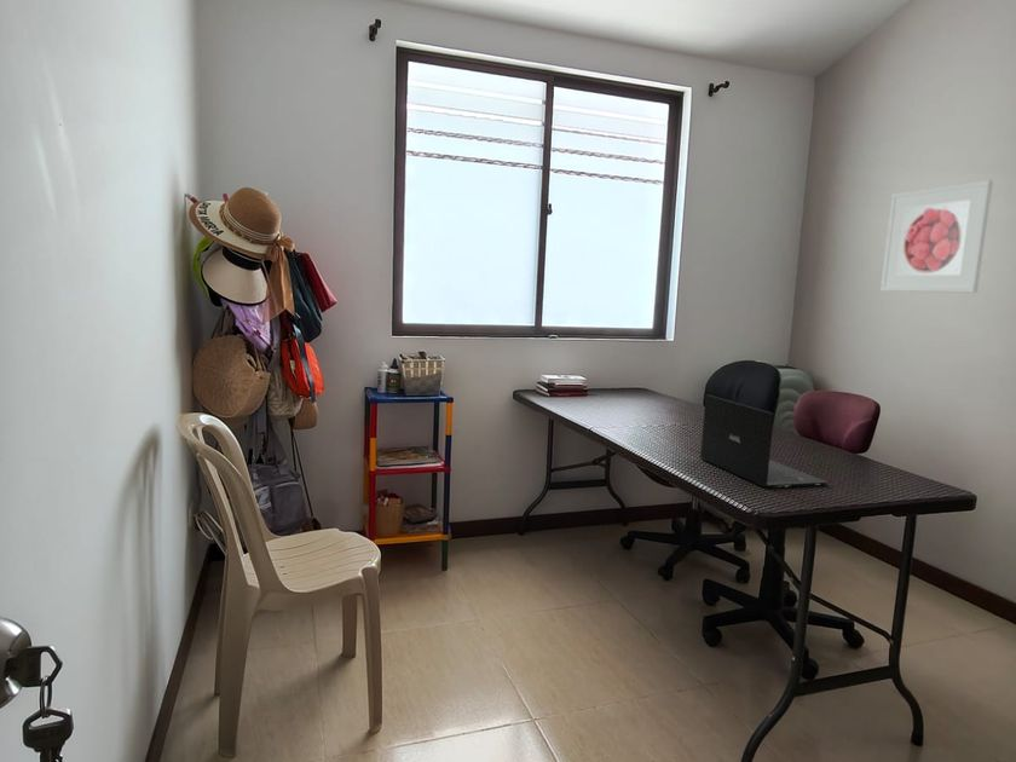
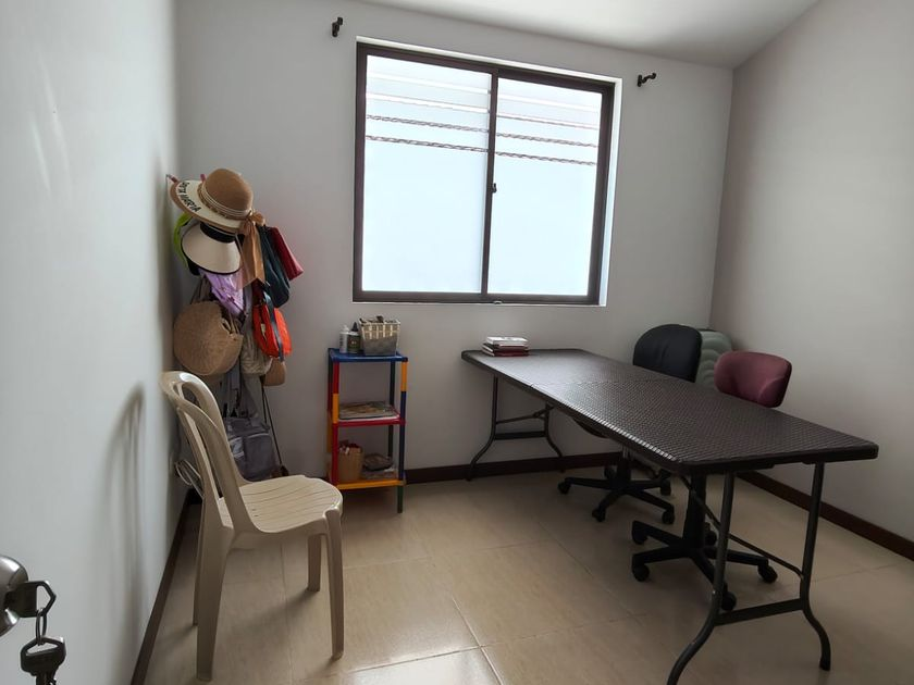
- laptop (763, 437)
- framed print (931, 239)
